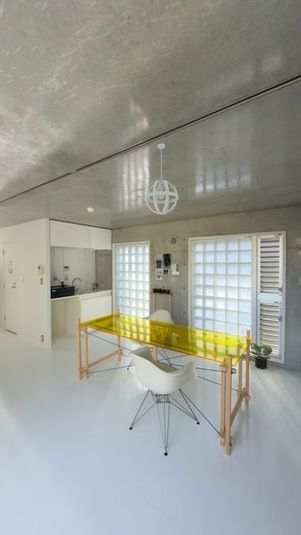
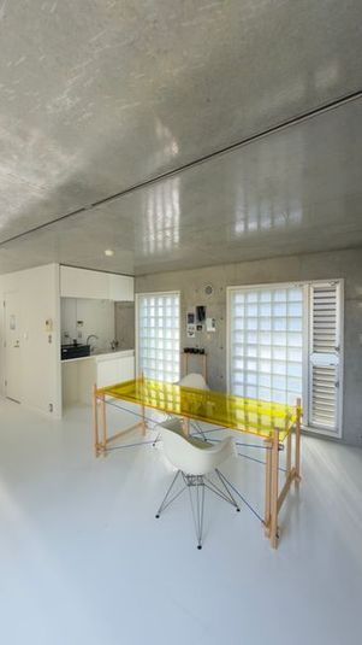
- potted plant (258, 354)
- pendant light (161, 180)
